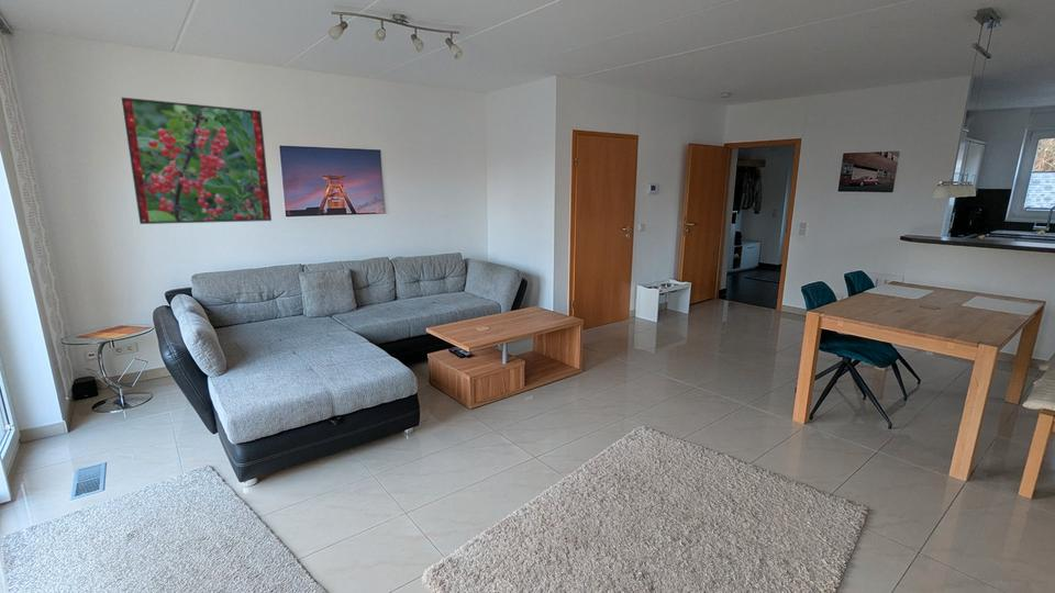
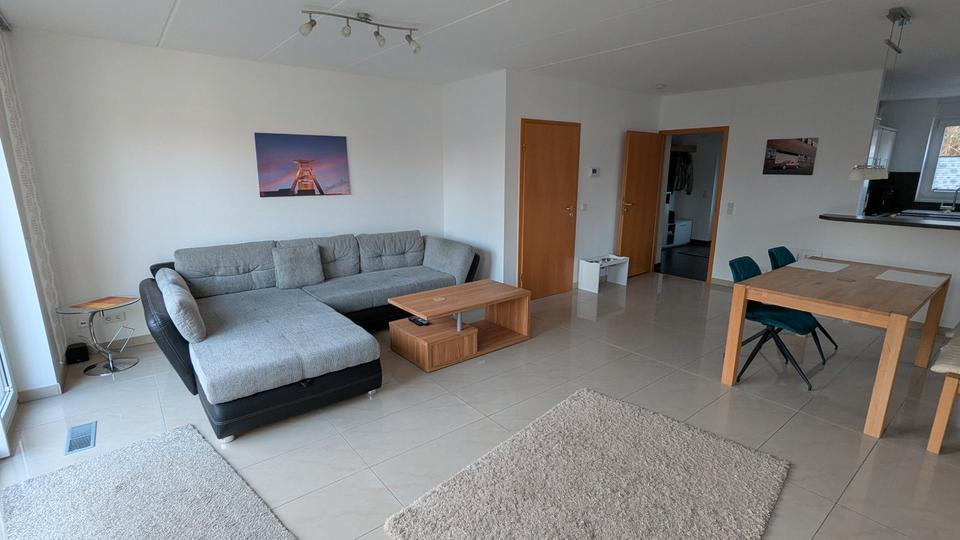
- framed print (202, 165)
